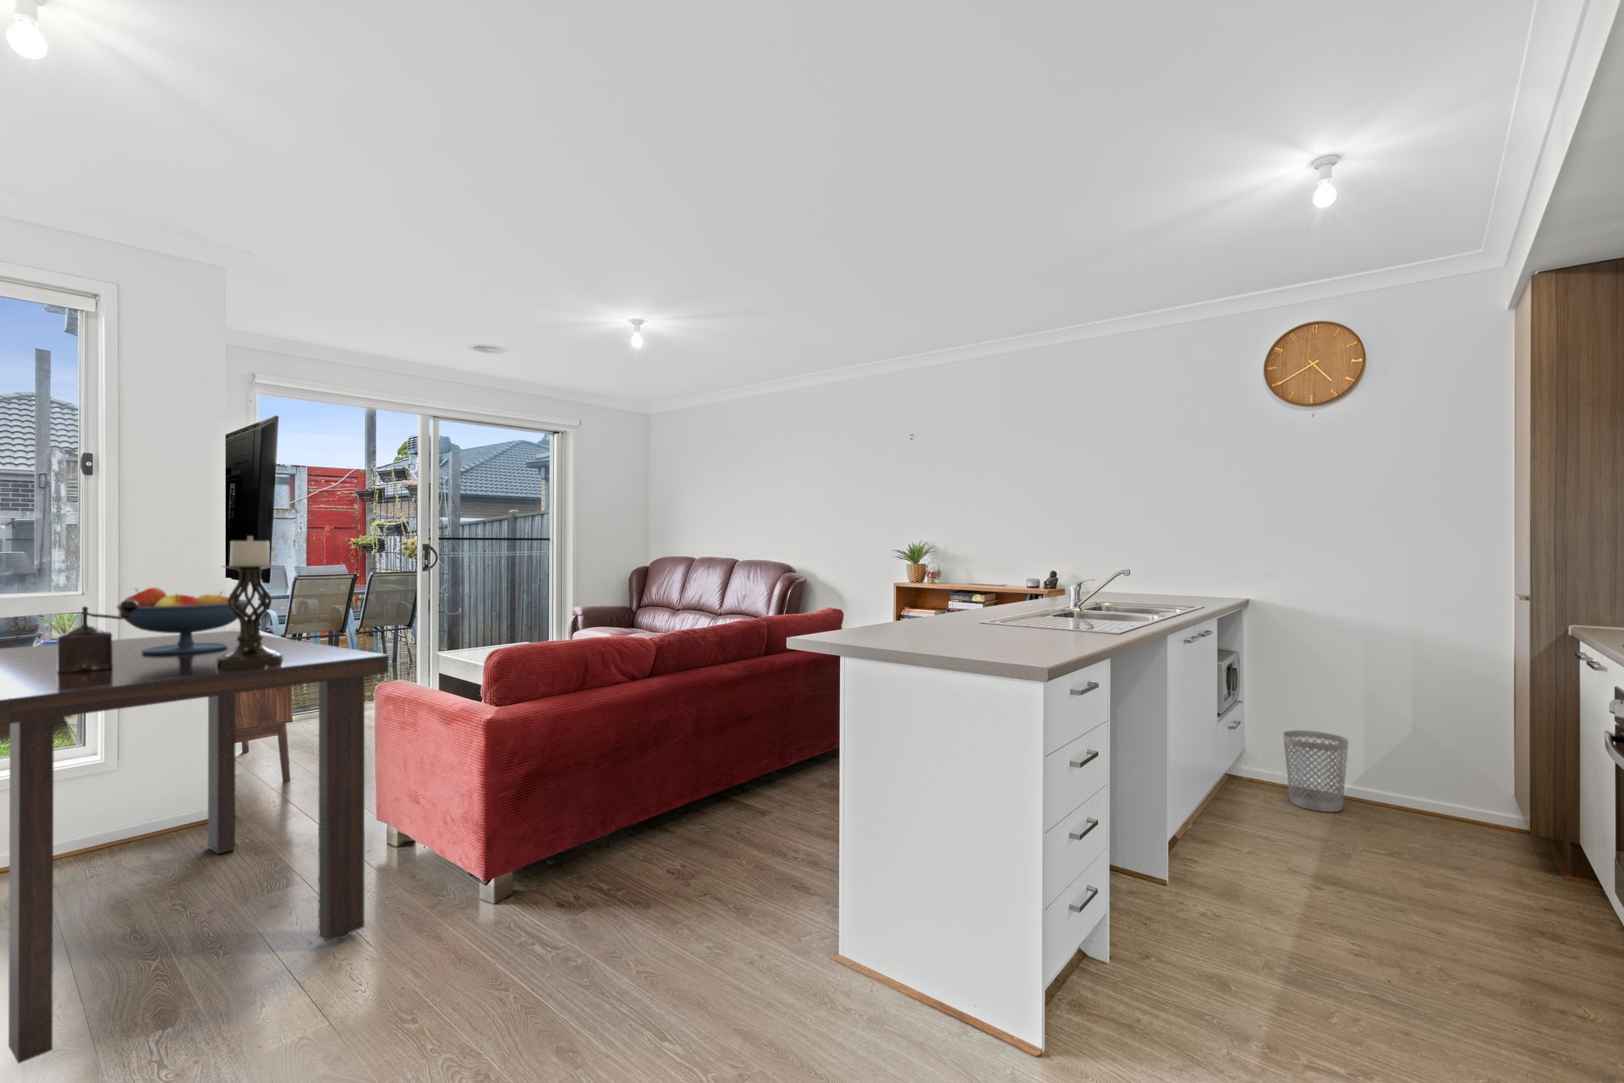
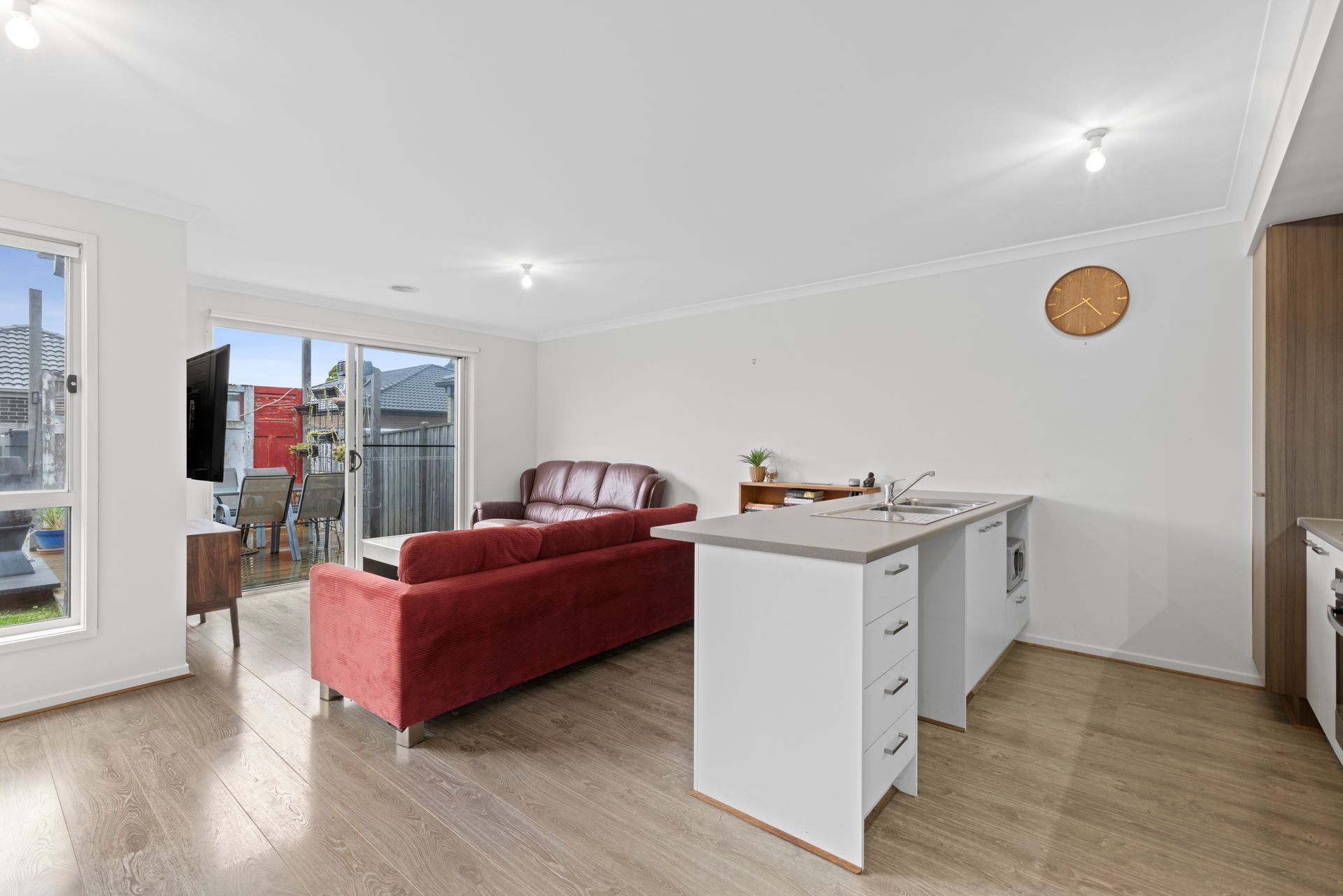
- pepper mill (97, 633)
- fruit bowl (185, 618)
- candle holder (249, 598)
- dining table (208, 792)
- wastebasket (1314, 771)
